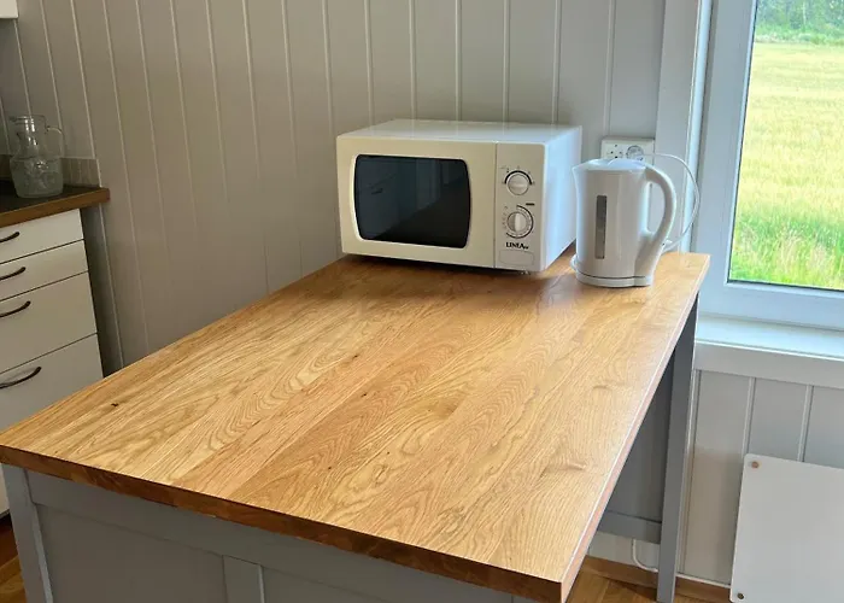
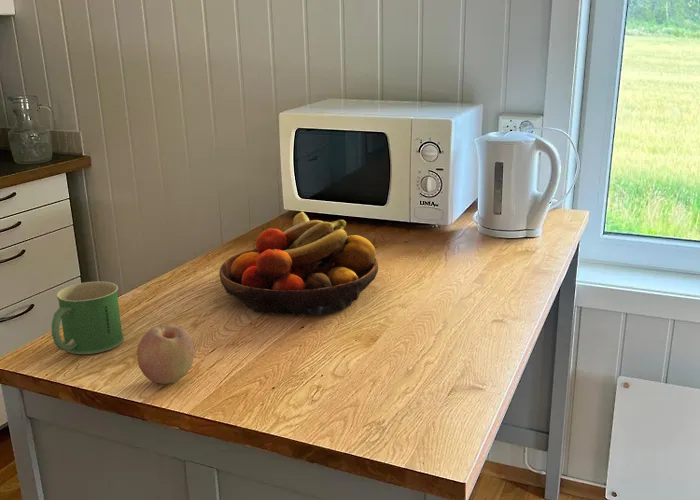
+ mug (83, 320)
+ fruit (165, 354)
+ fruit bowl (298, 257)
